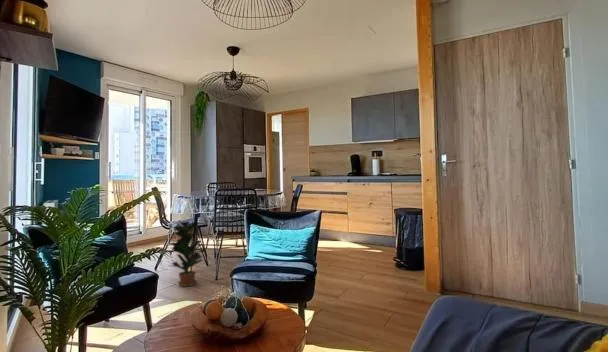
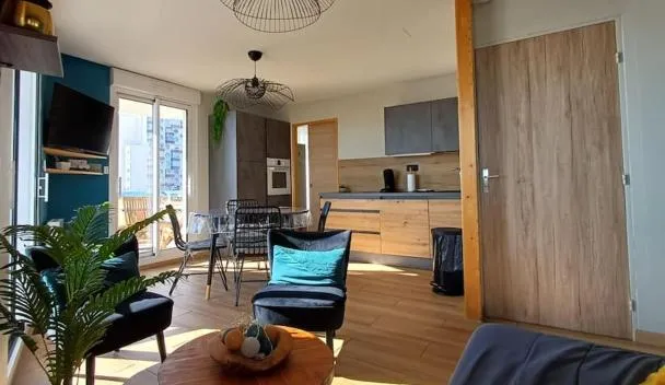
- potted plant (190, 253)
